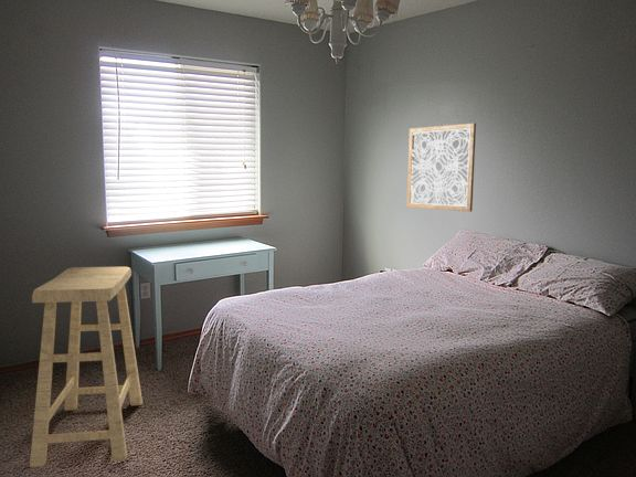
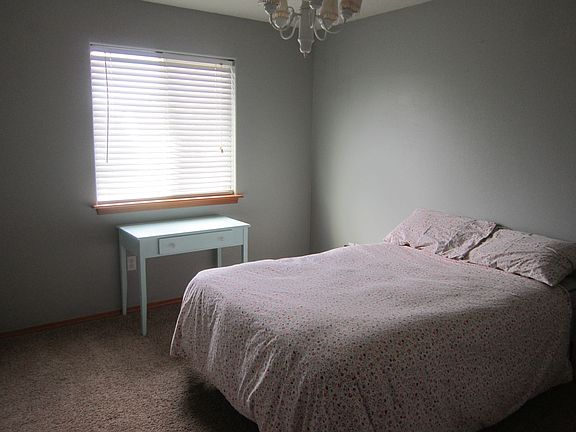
- wall art (442, 167)
- stool (91, 356)
